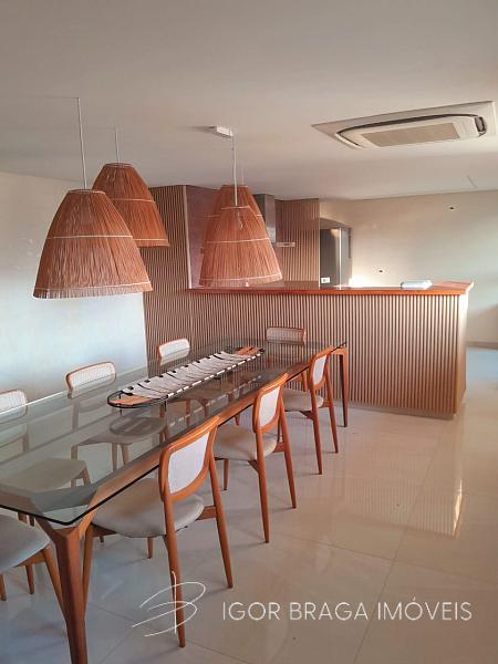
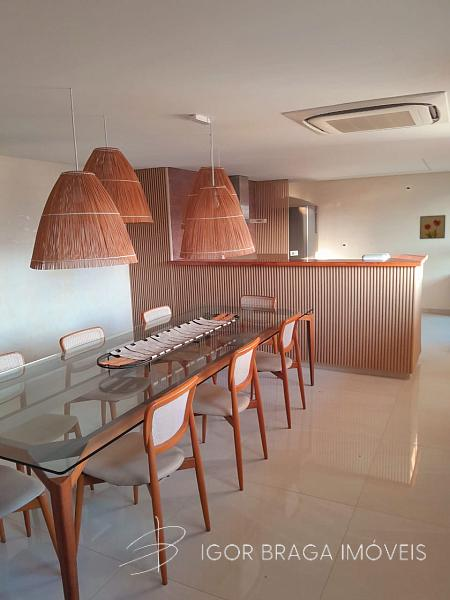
+ wall art (432, 227)
